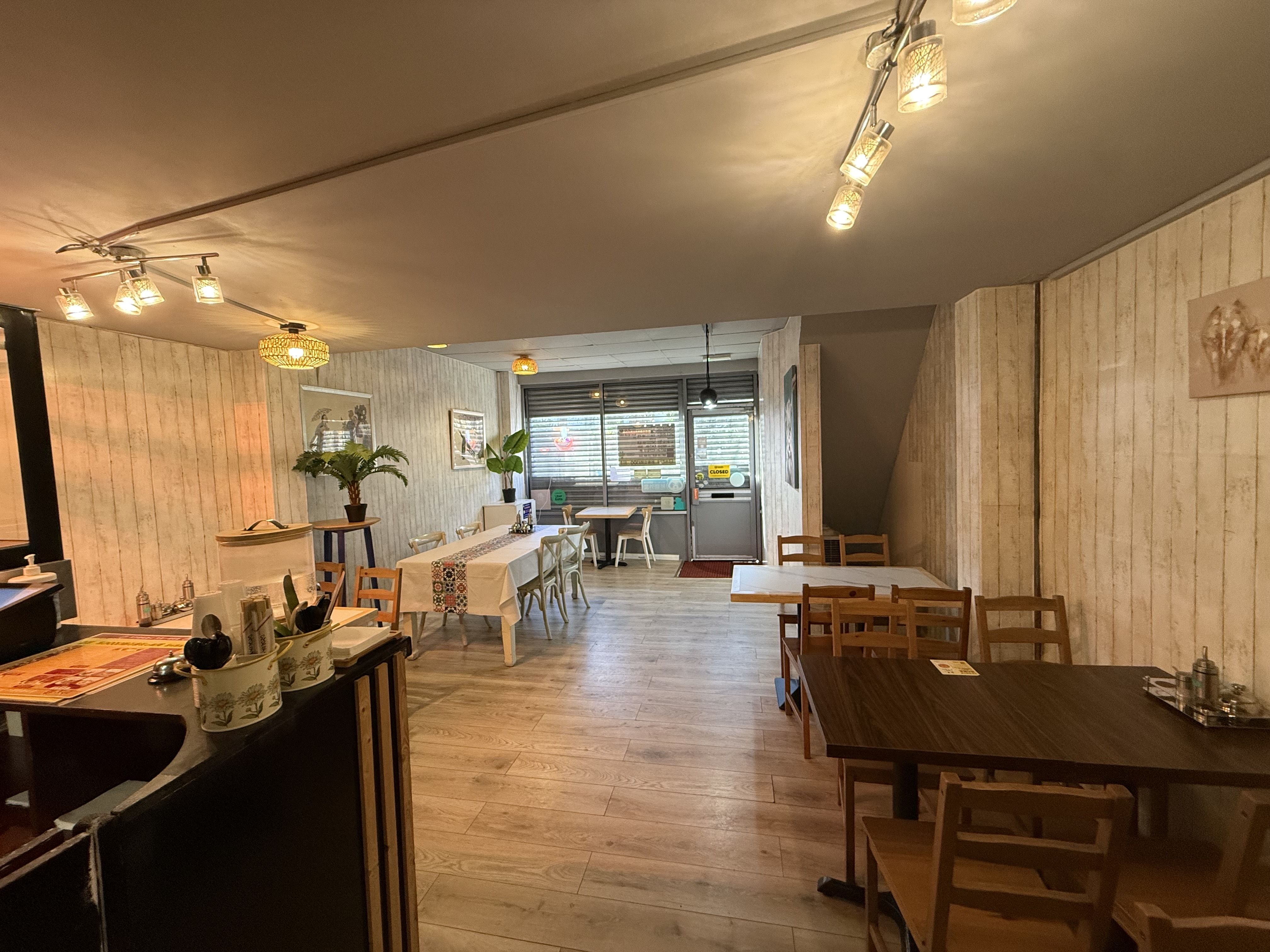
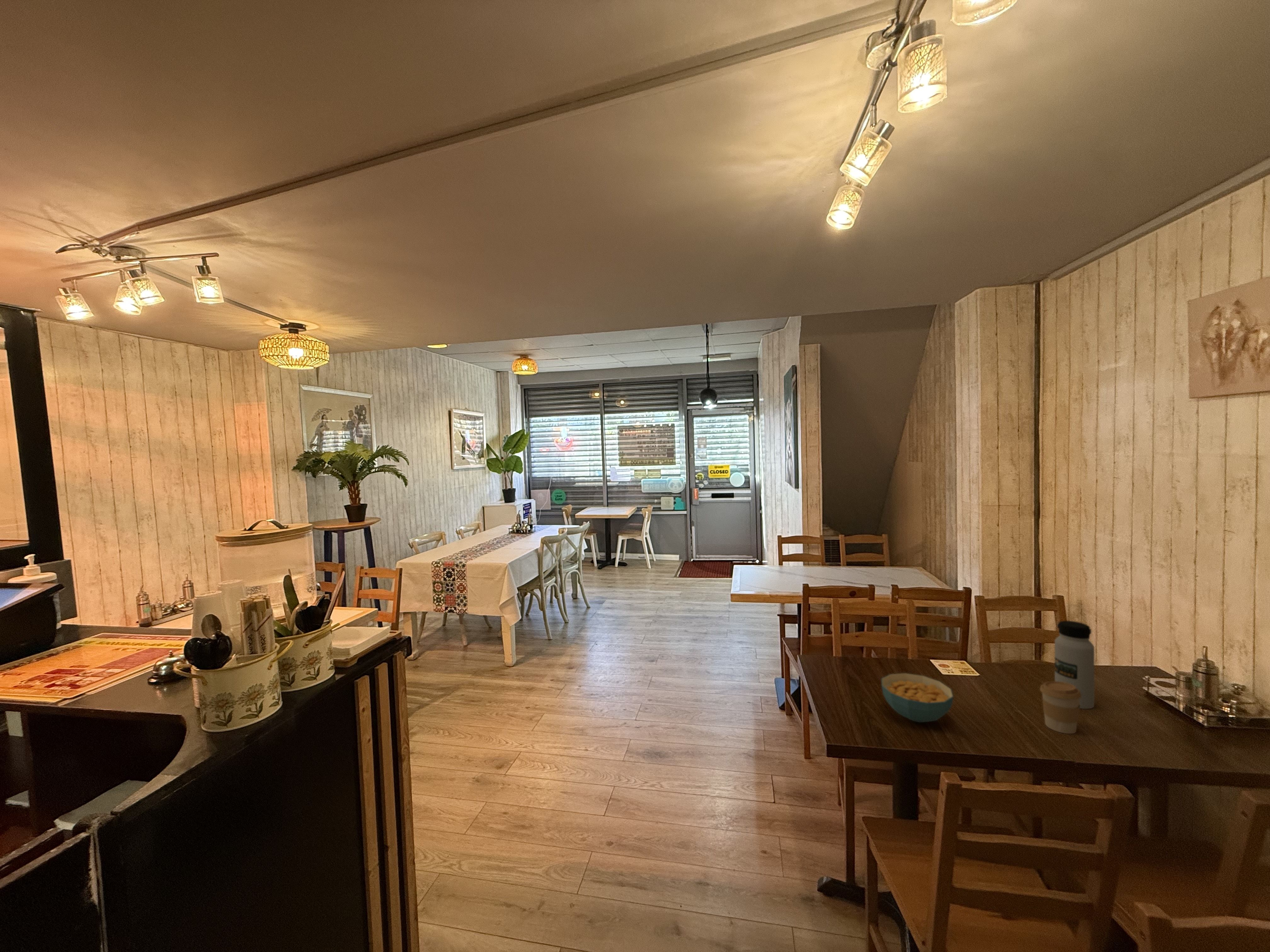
+ cereal bowl (916, 702)
+ coffee cup (1060, 706)
+ water bottle (1074, 663)
